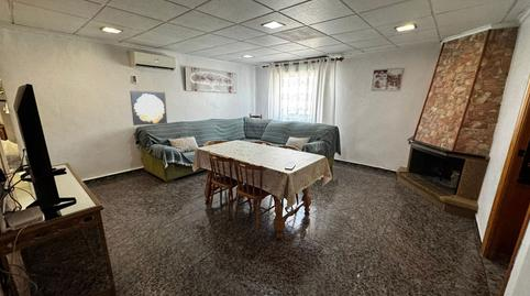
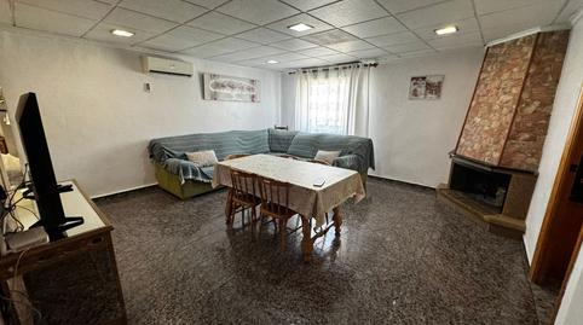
- wall art (150, 108)
